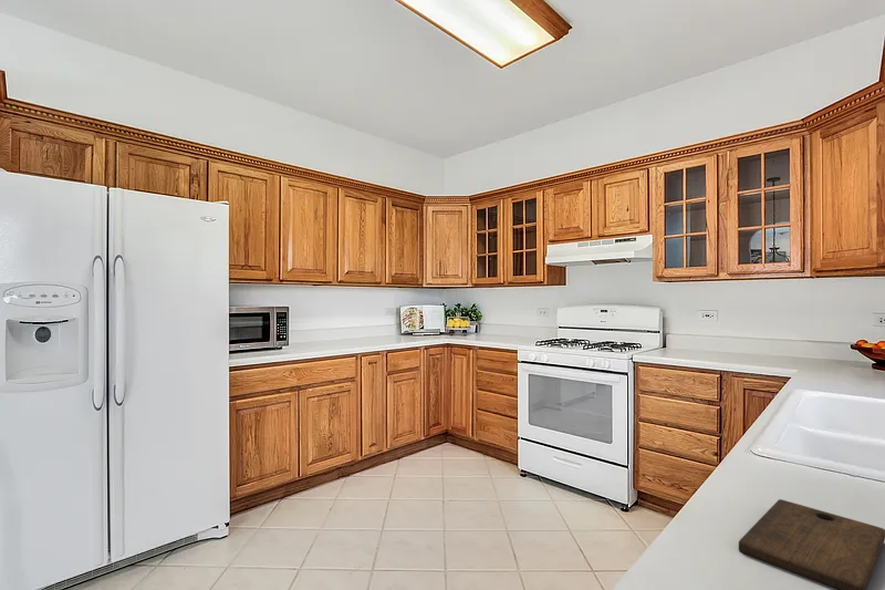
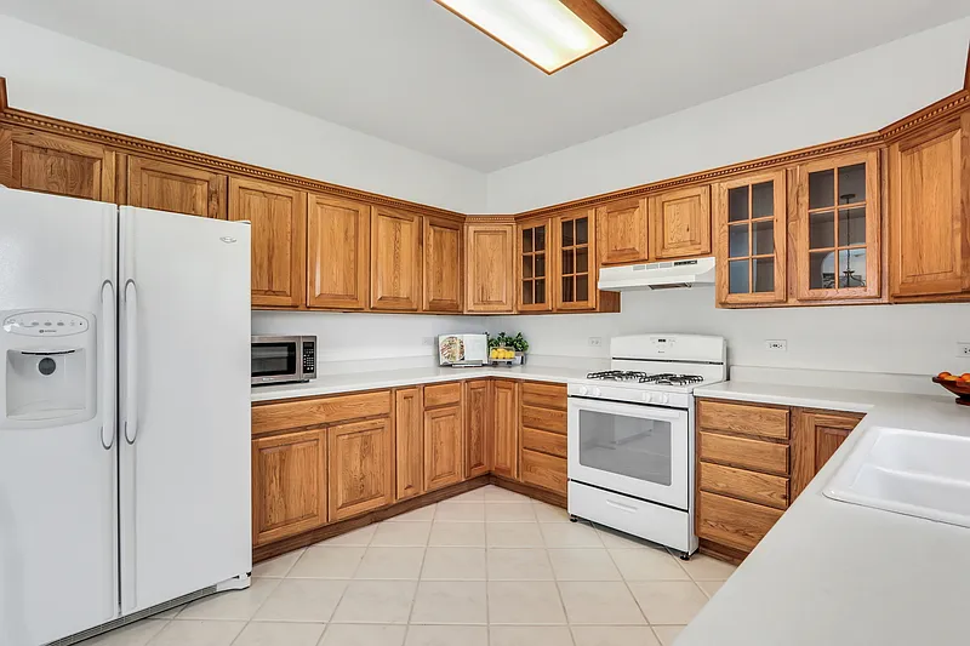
- cutting board (813, 539)
